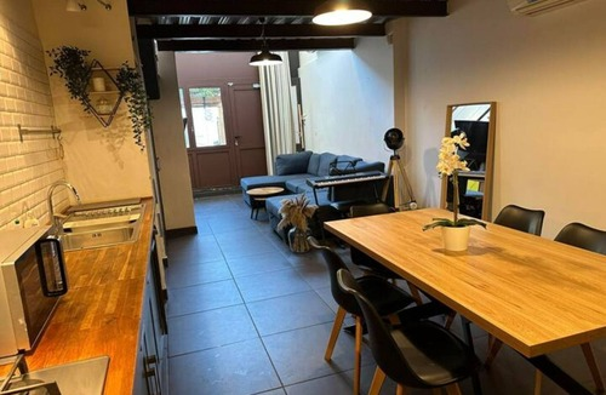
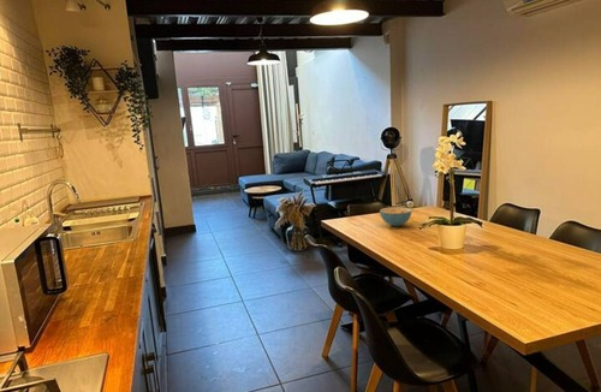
+ cereal bowl (395, 218)
